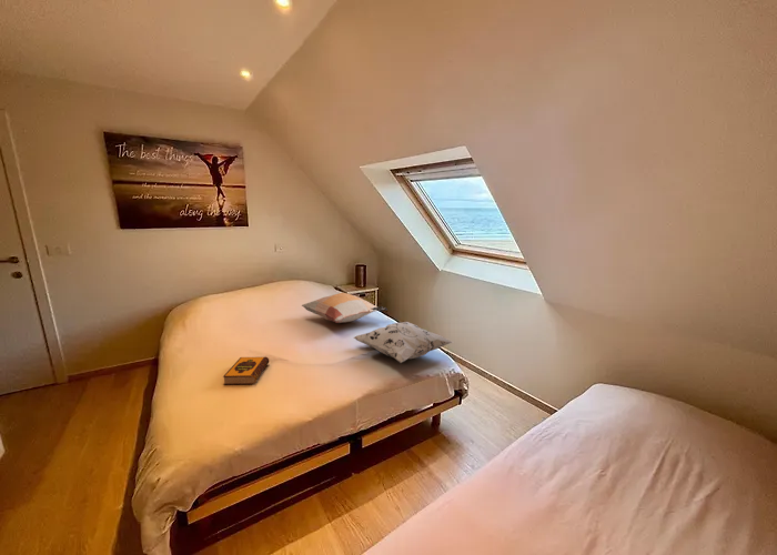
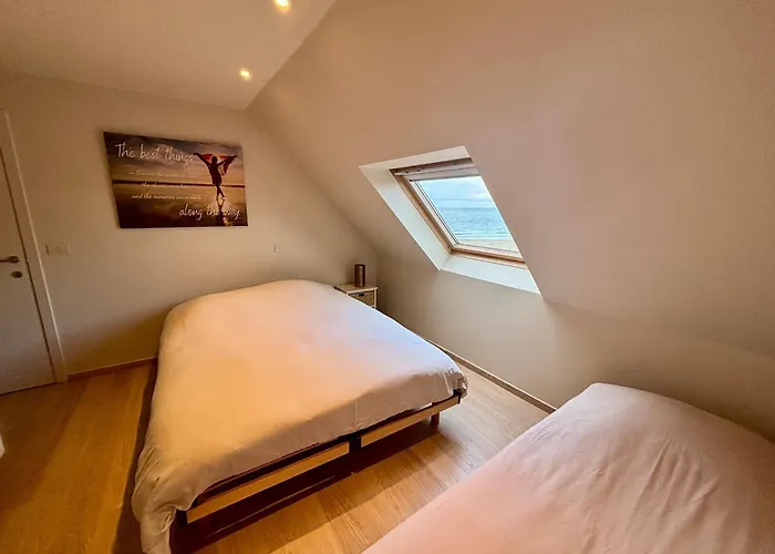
- hardback book (248, 370)
- decorative pillow (402, 340)
- decorative pillow (344, 307)
